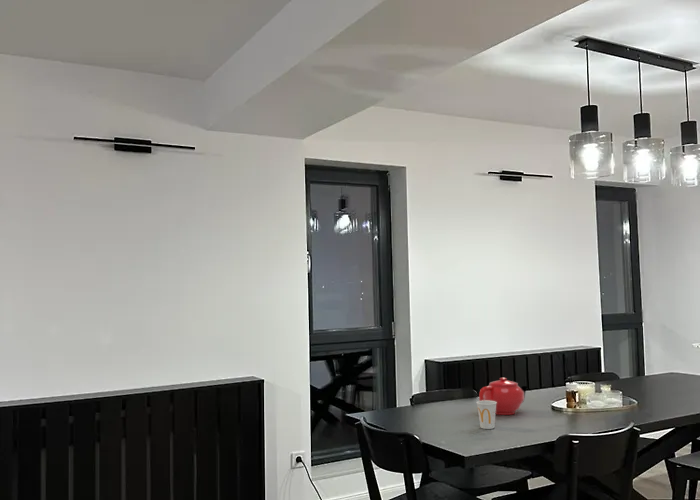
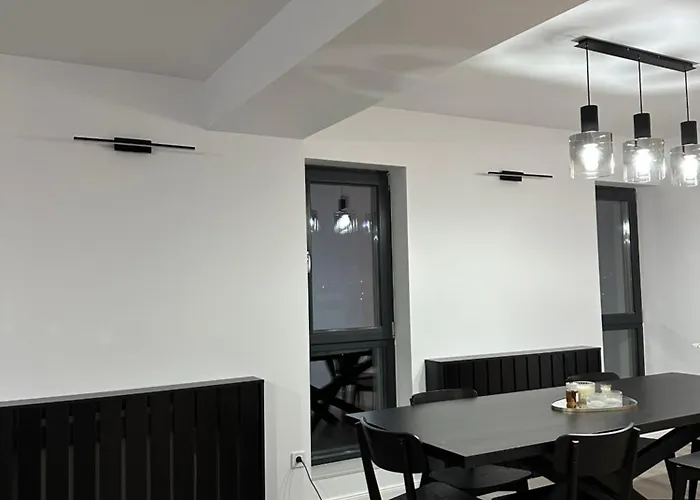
- cup (487, 414)
- teapot (503, 395)
